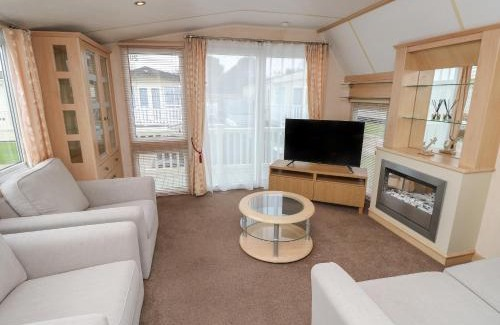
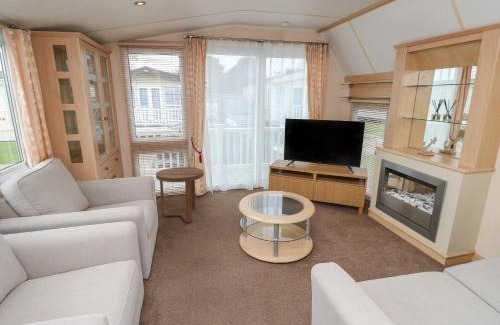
+ side table (186, 194)
